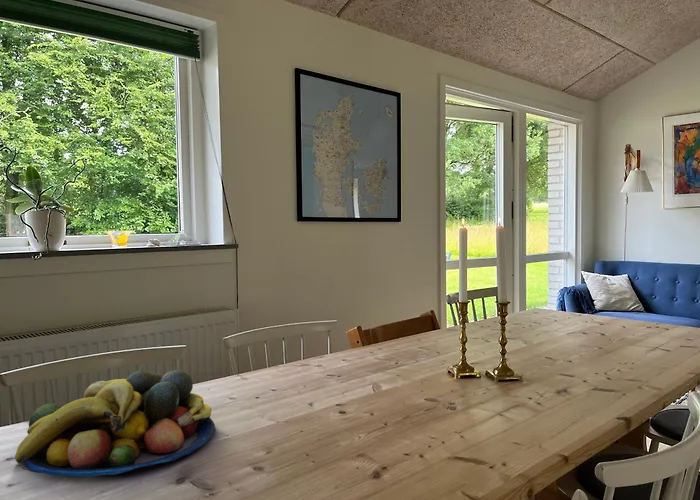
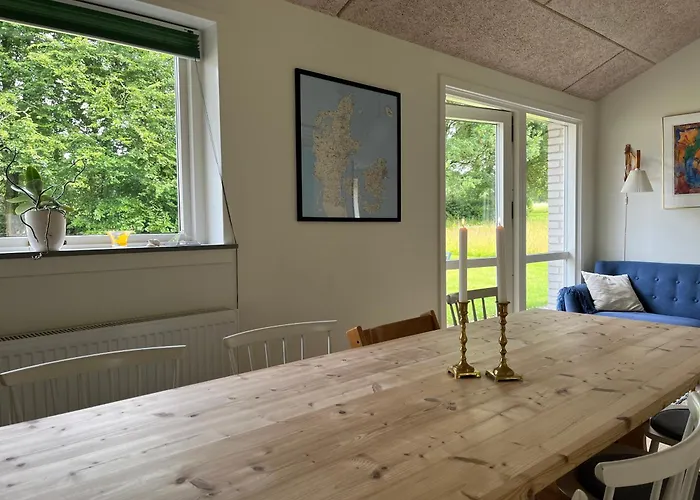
- fruit bowl (122, 407)
